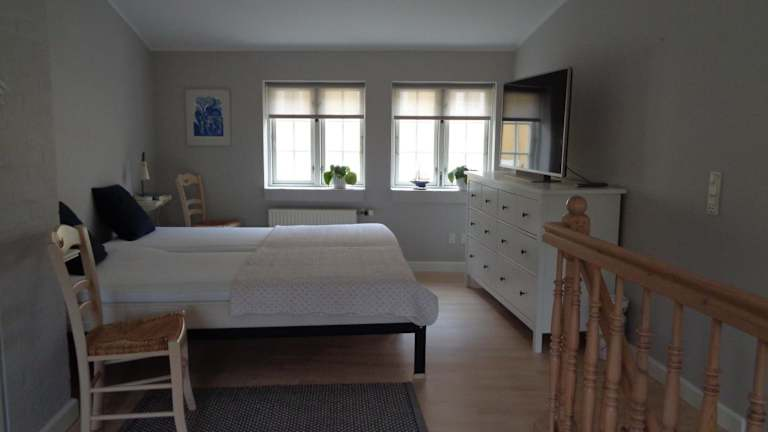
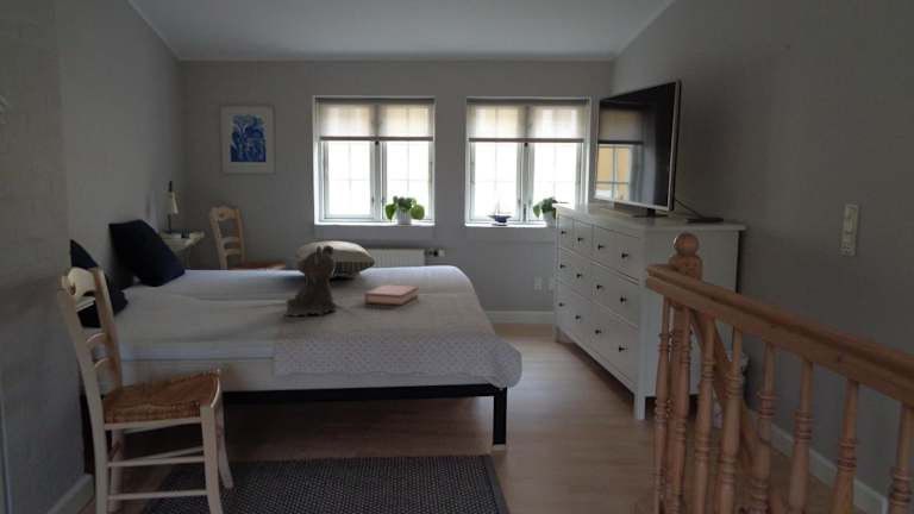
+ hardback book (392, 294)
+ teddy bear (311, 278)
+ pillow (333, 258)
